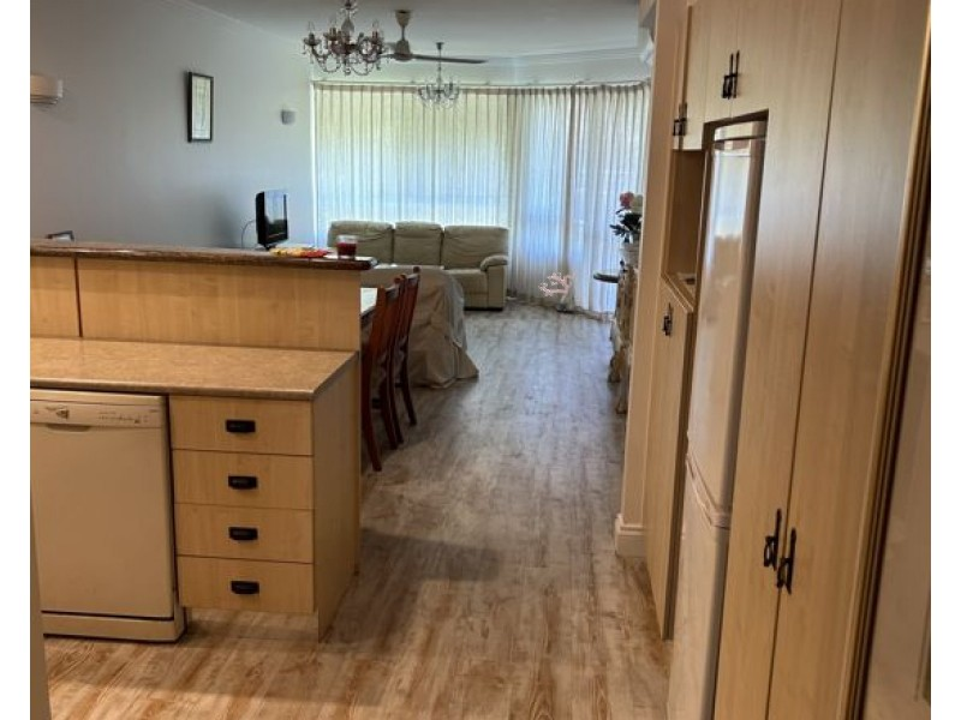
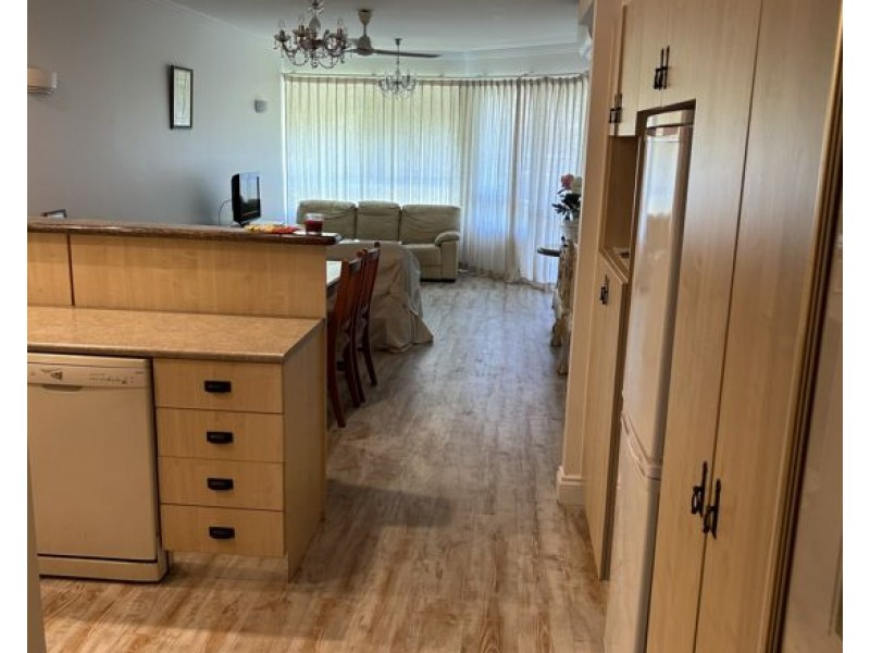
- potted plant (555, 290)
